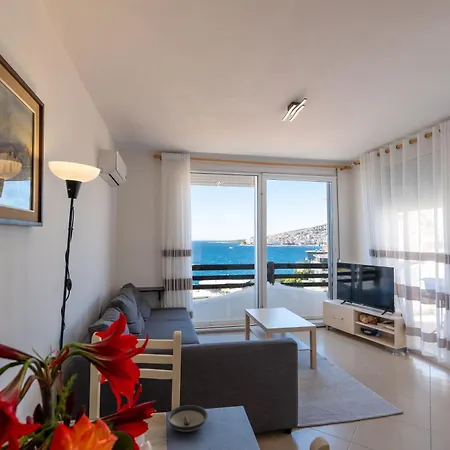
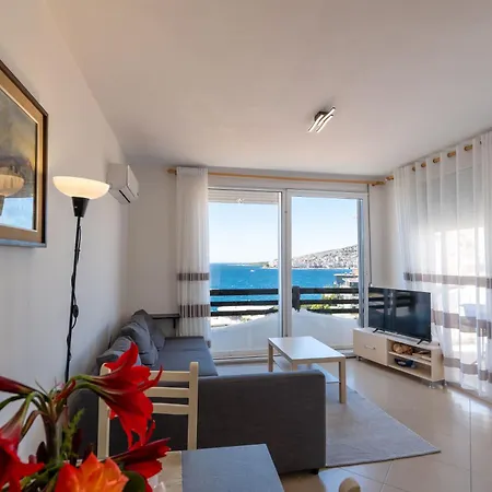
- saucer (187, 420)
